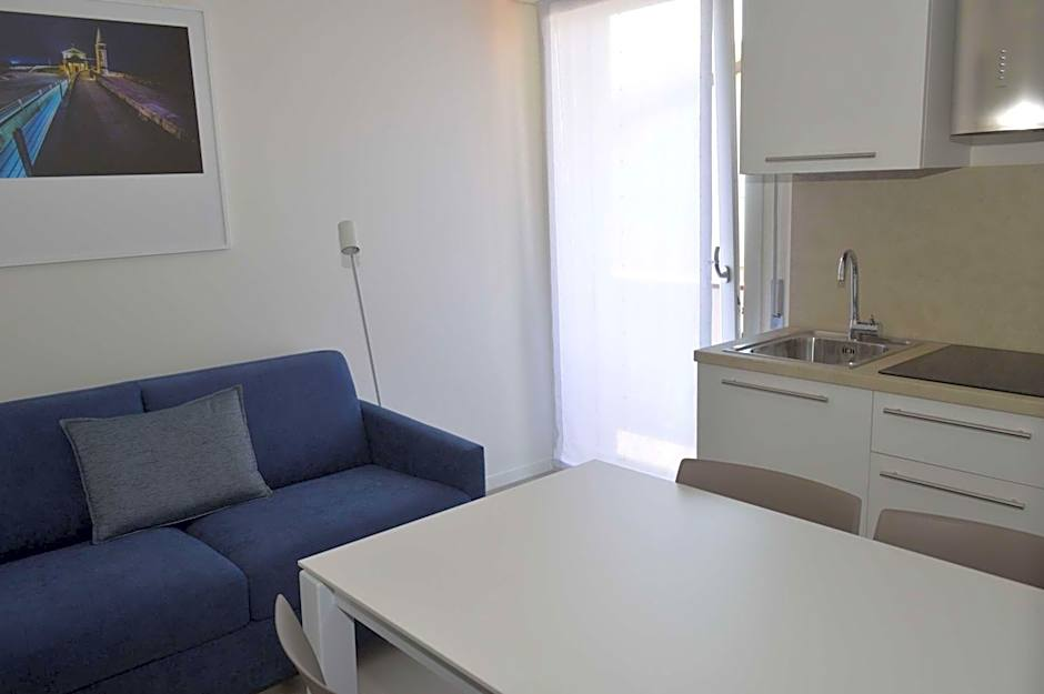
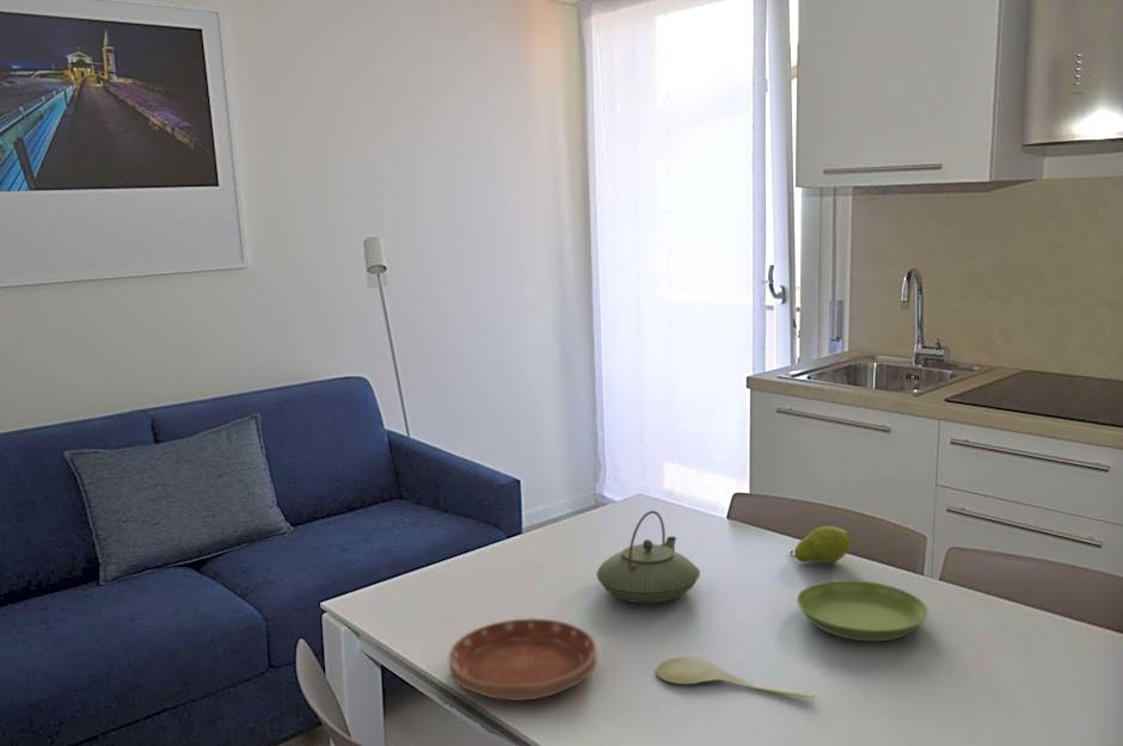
+ fruit (818, 542)
+ teapot (650, 549)
+ spoon (732, 678)
+ saucer (523, 660)
+ saucer (860, 611)
